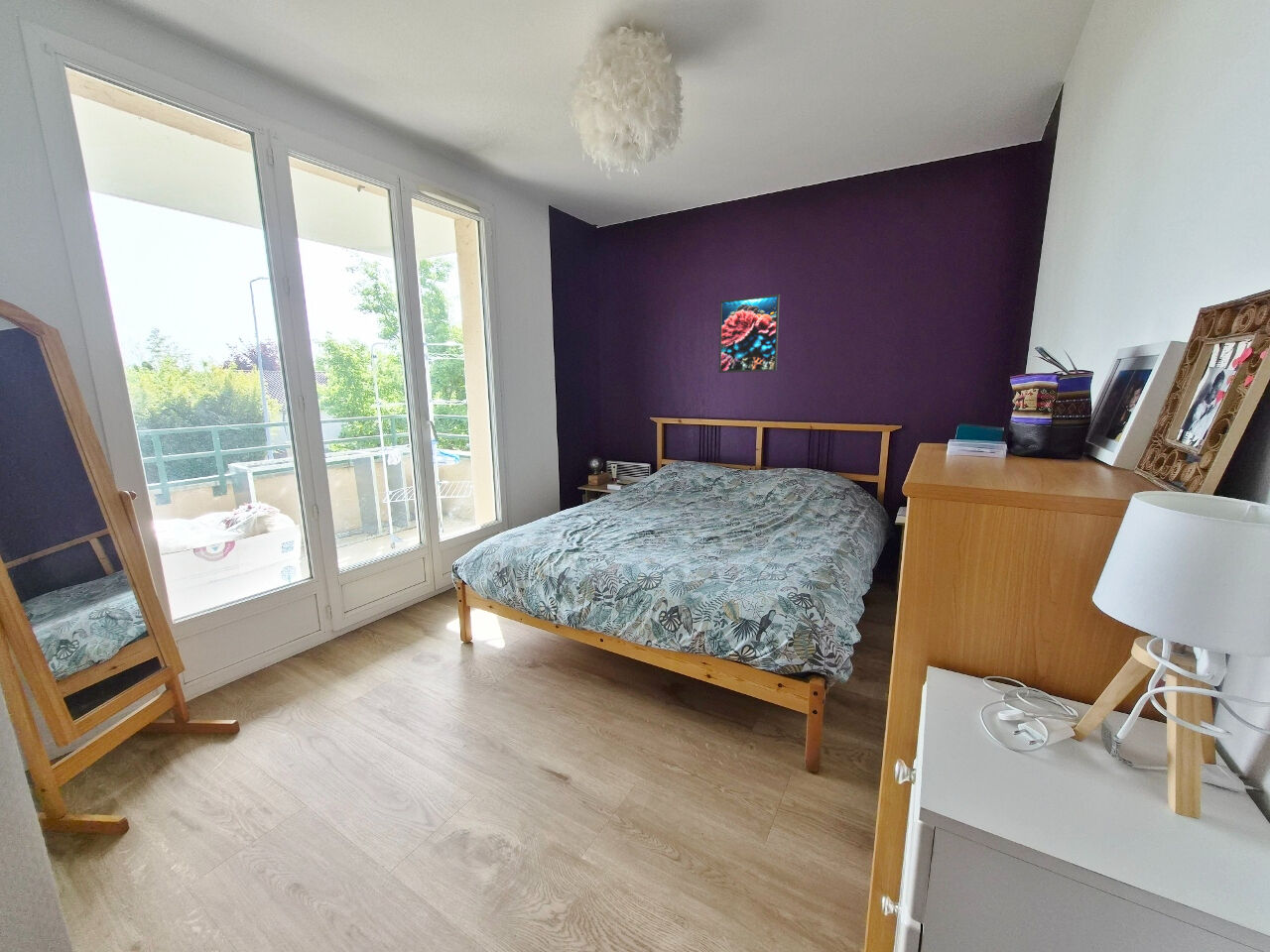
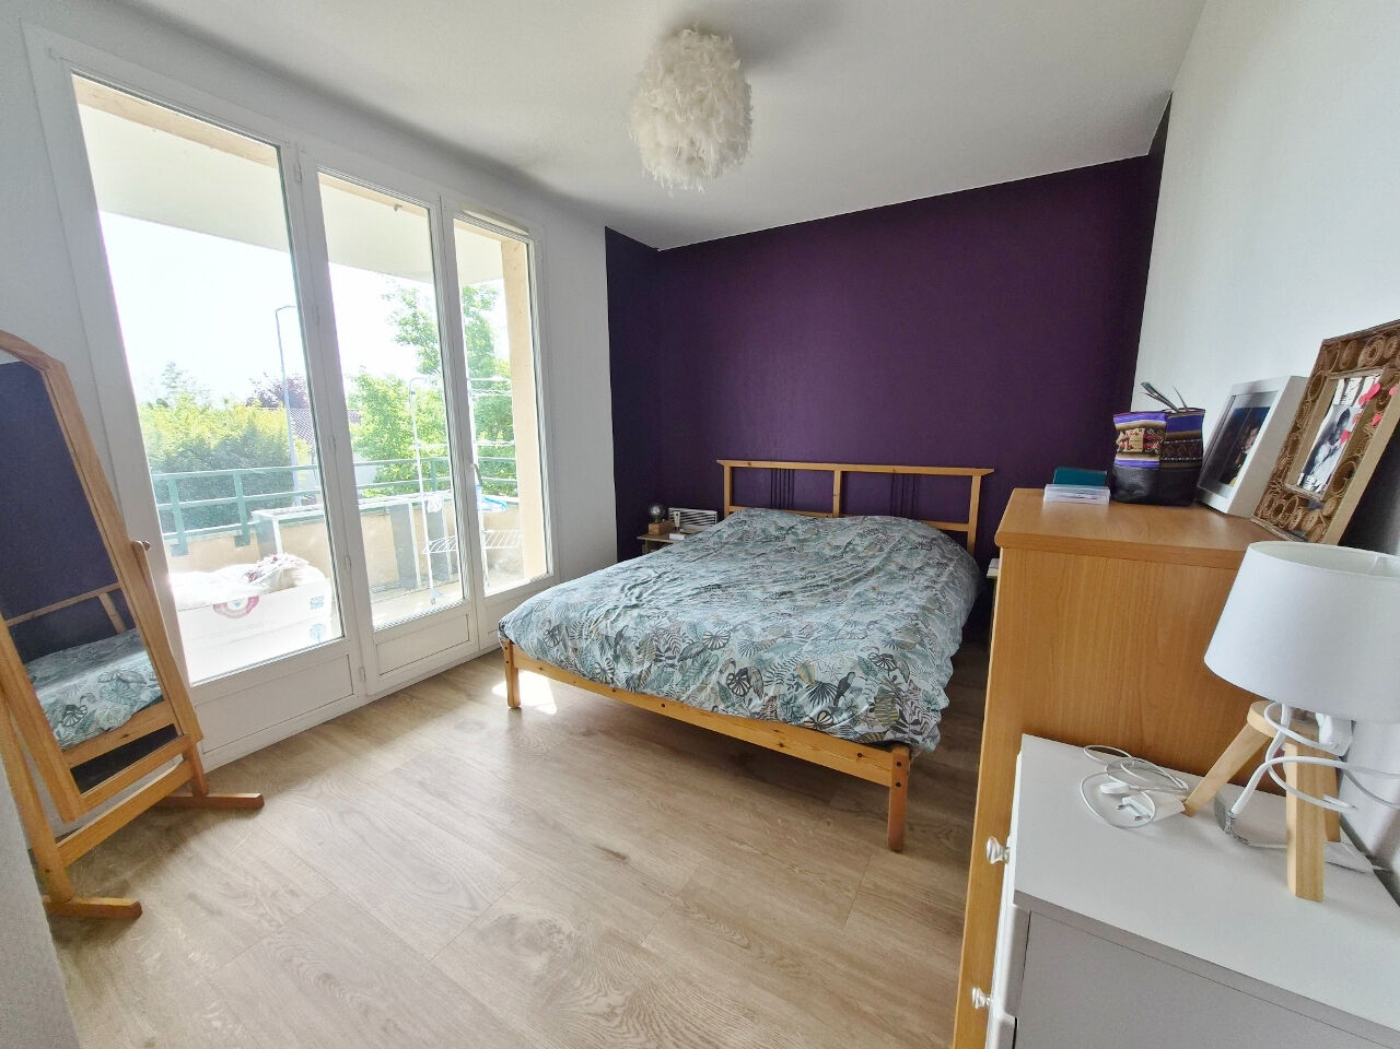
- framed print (748, 335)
